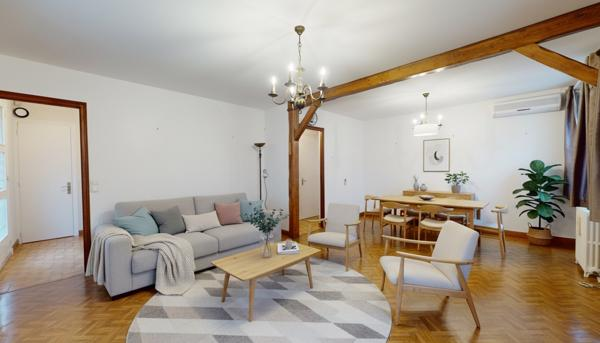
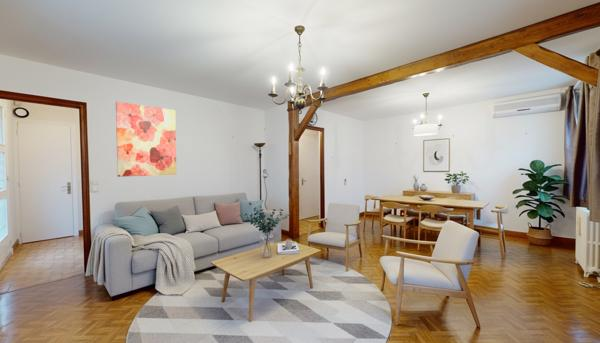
+ wall art (148, 141)
